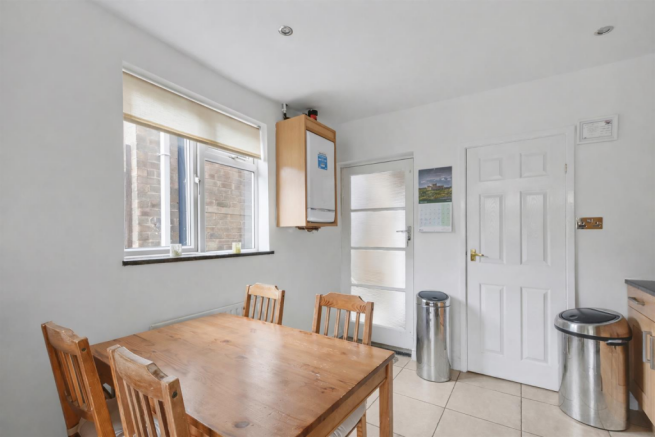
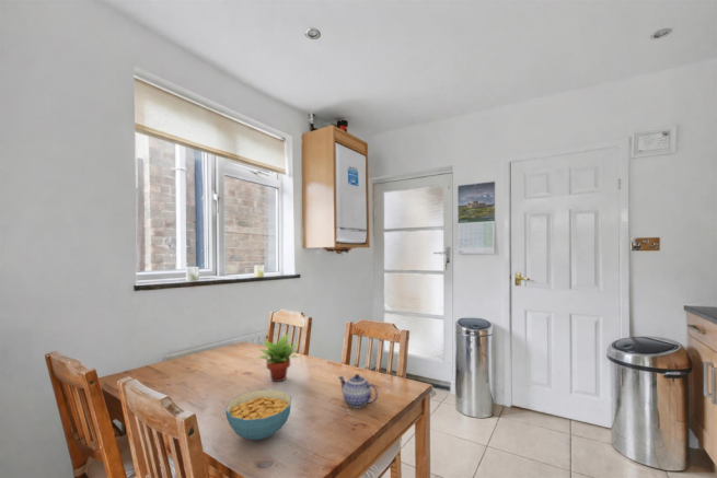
+ teapot (357, 388)
+ cereal bowl (259, 418)
+ succulent plant (279, 358)
